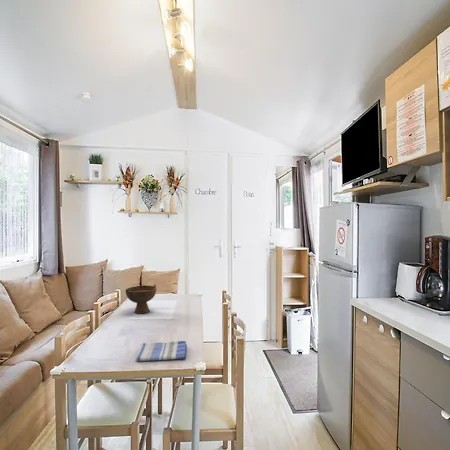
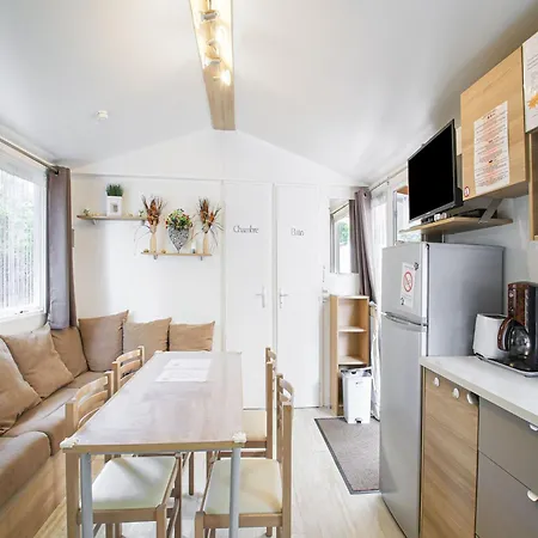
- bowl (141, 299)
- dish towel (162, 350)
